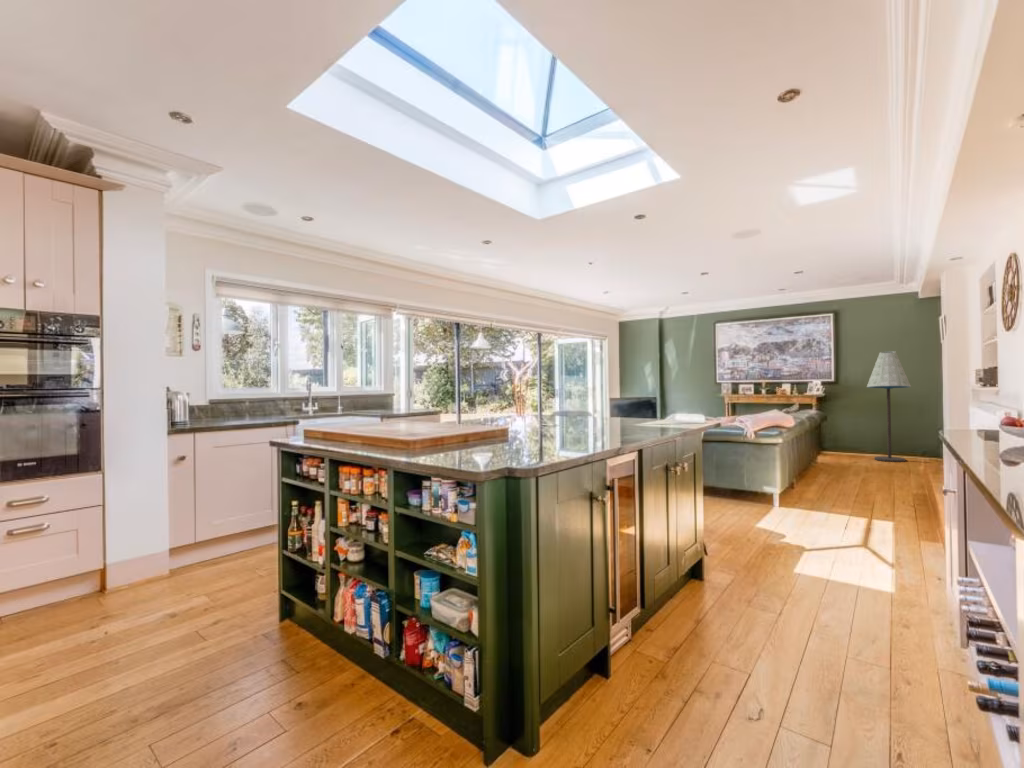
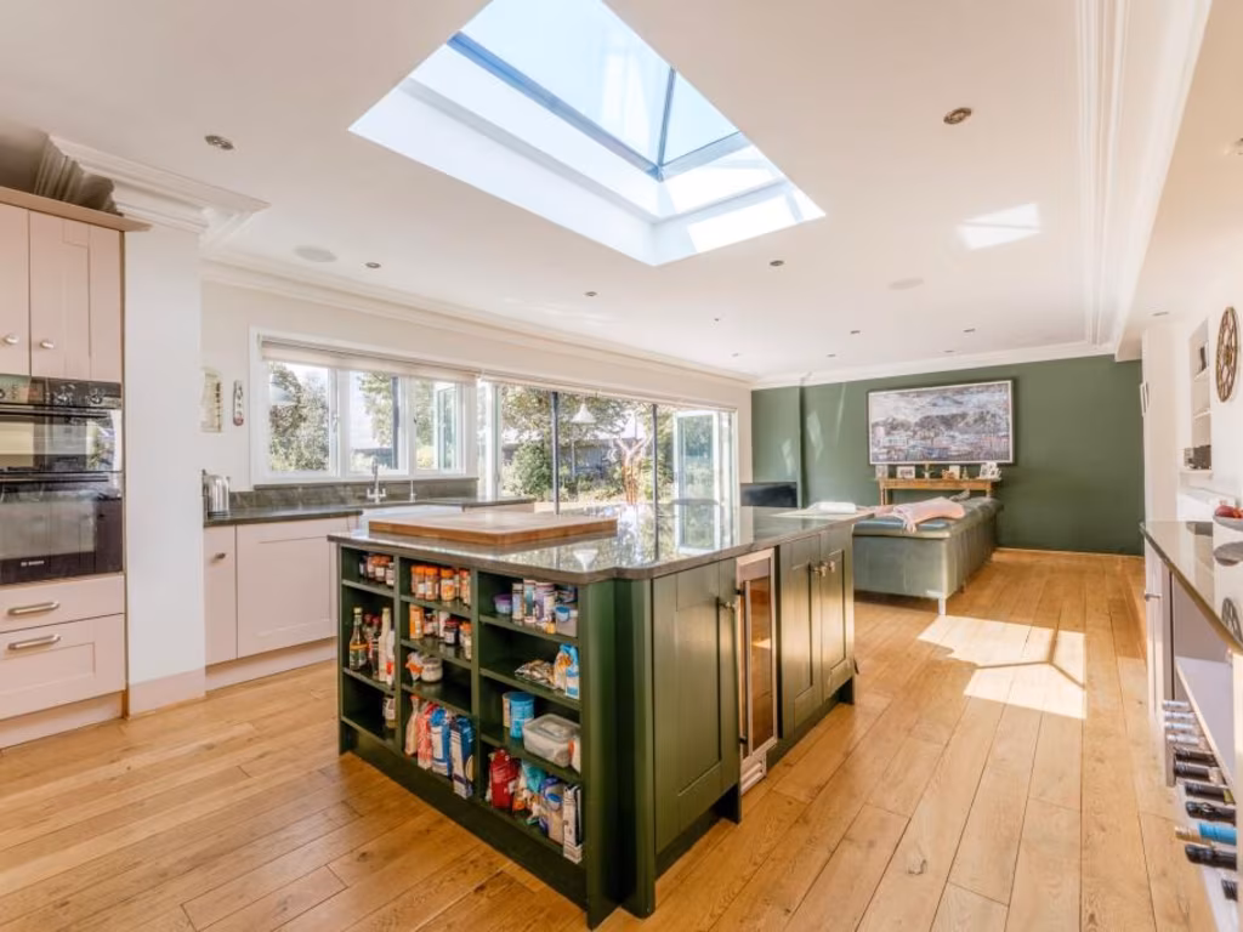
- floor lamp (888, 405)
